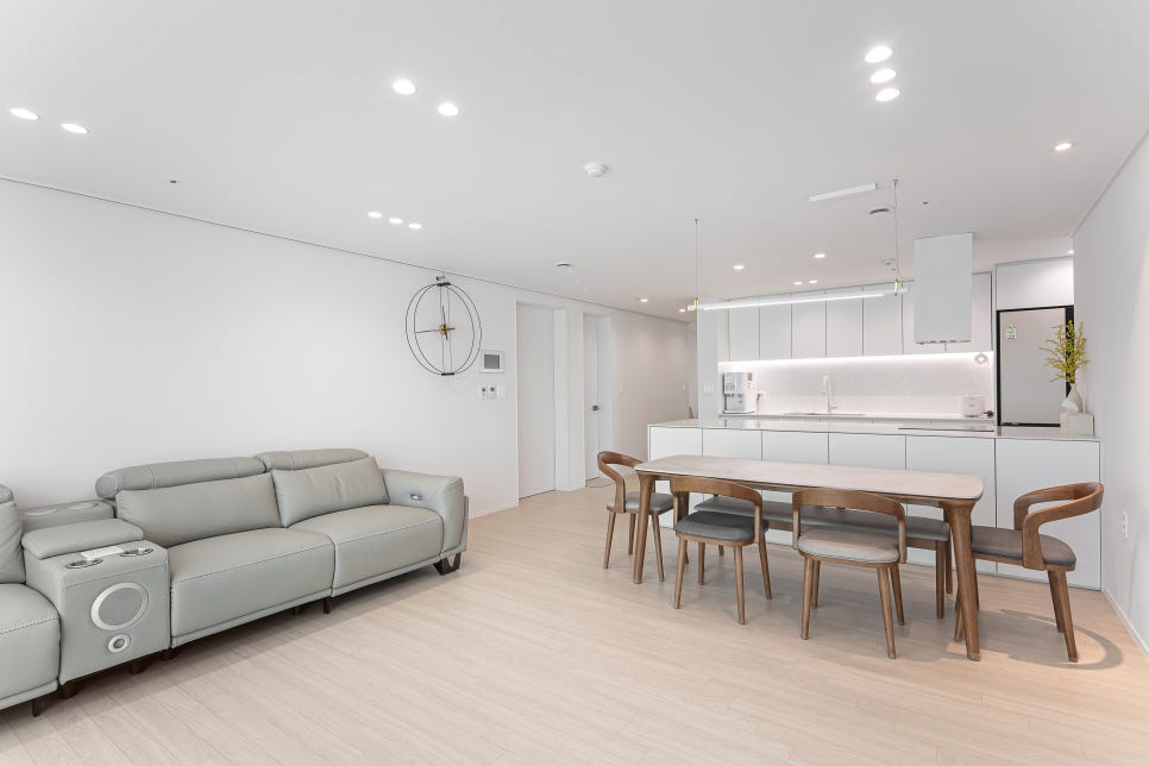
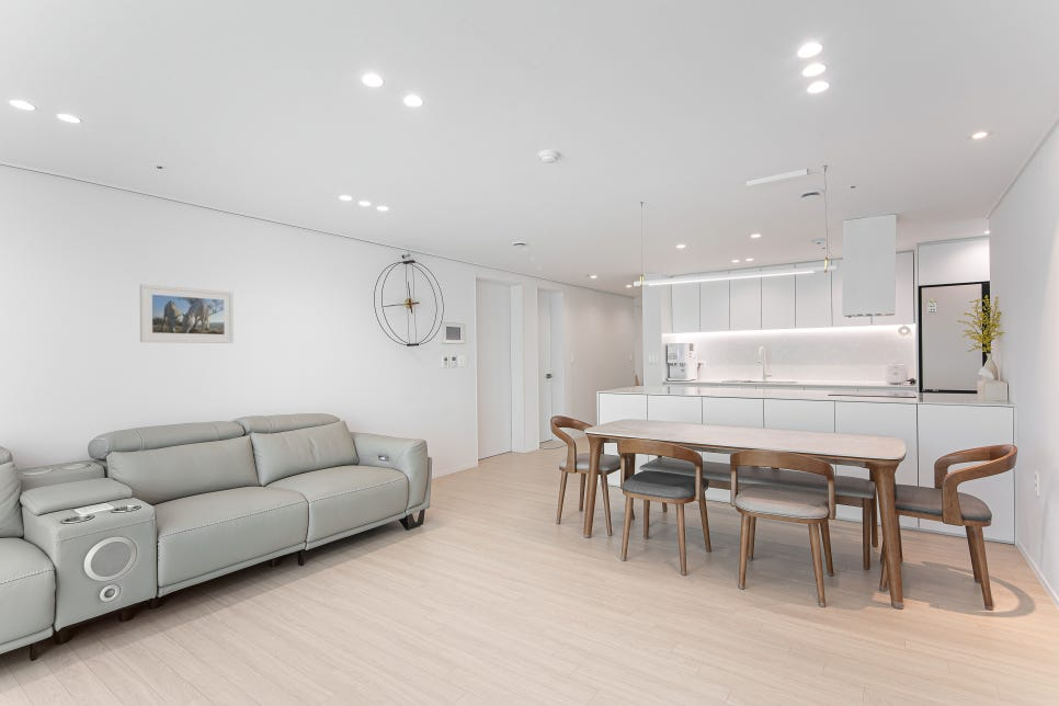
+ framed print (190, 315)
